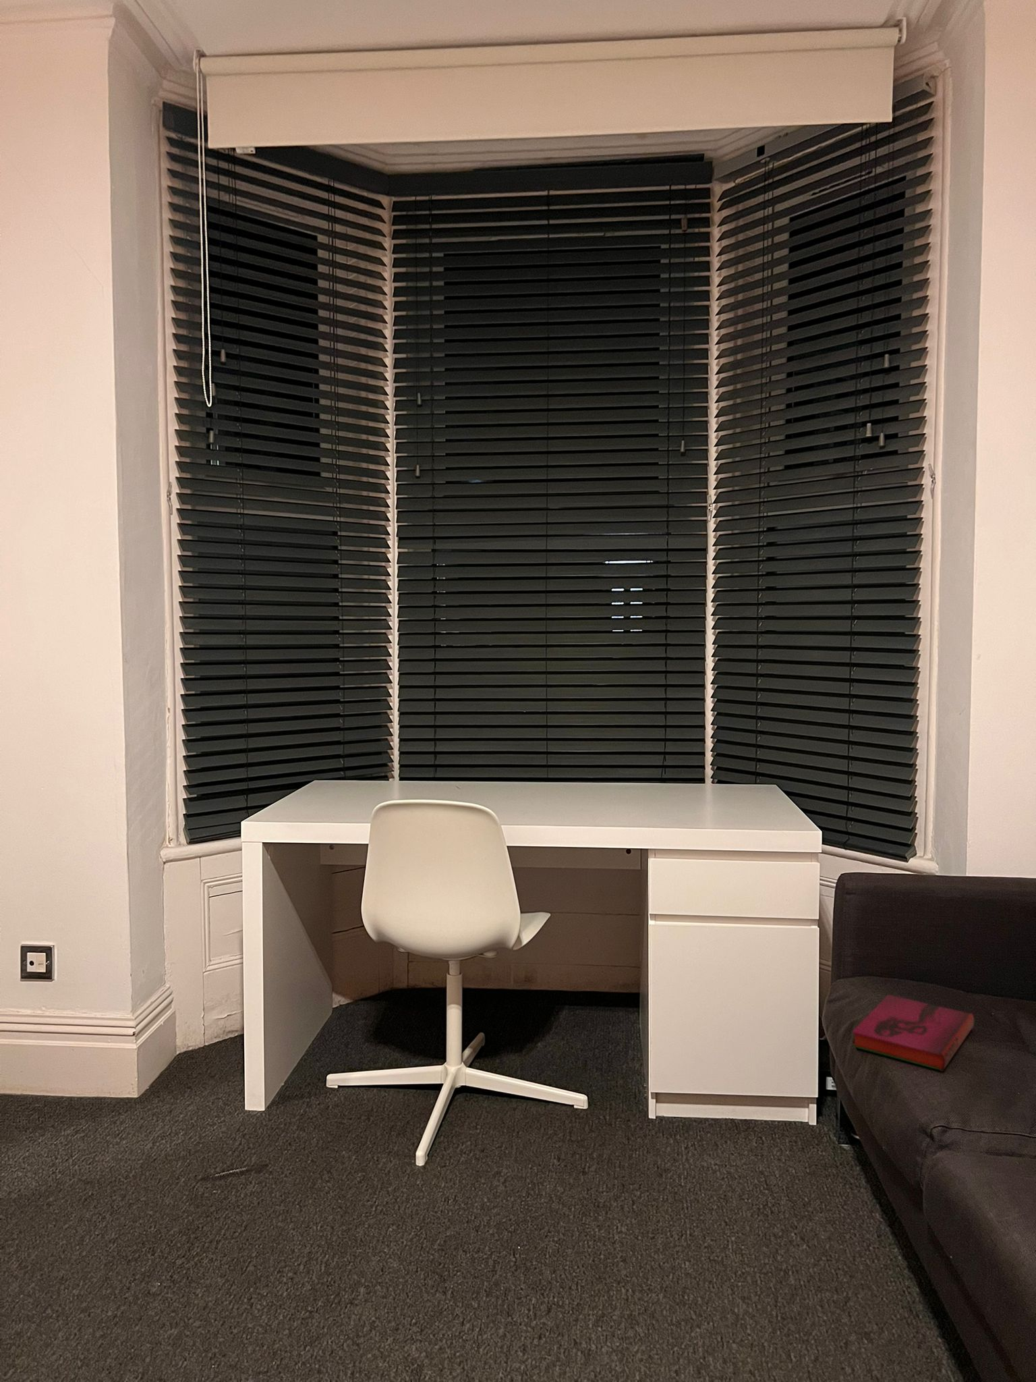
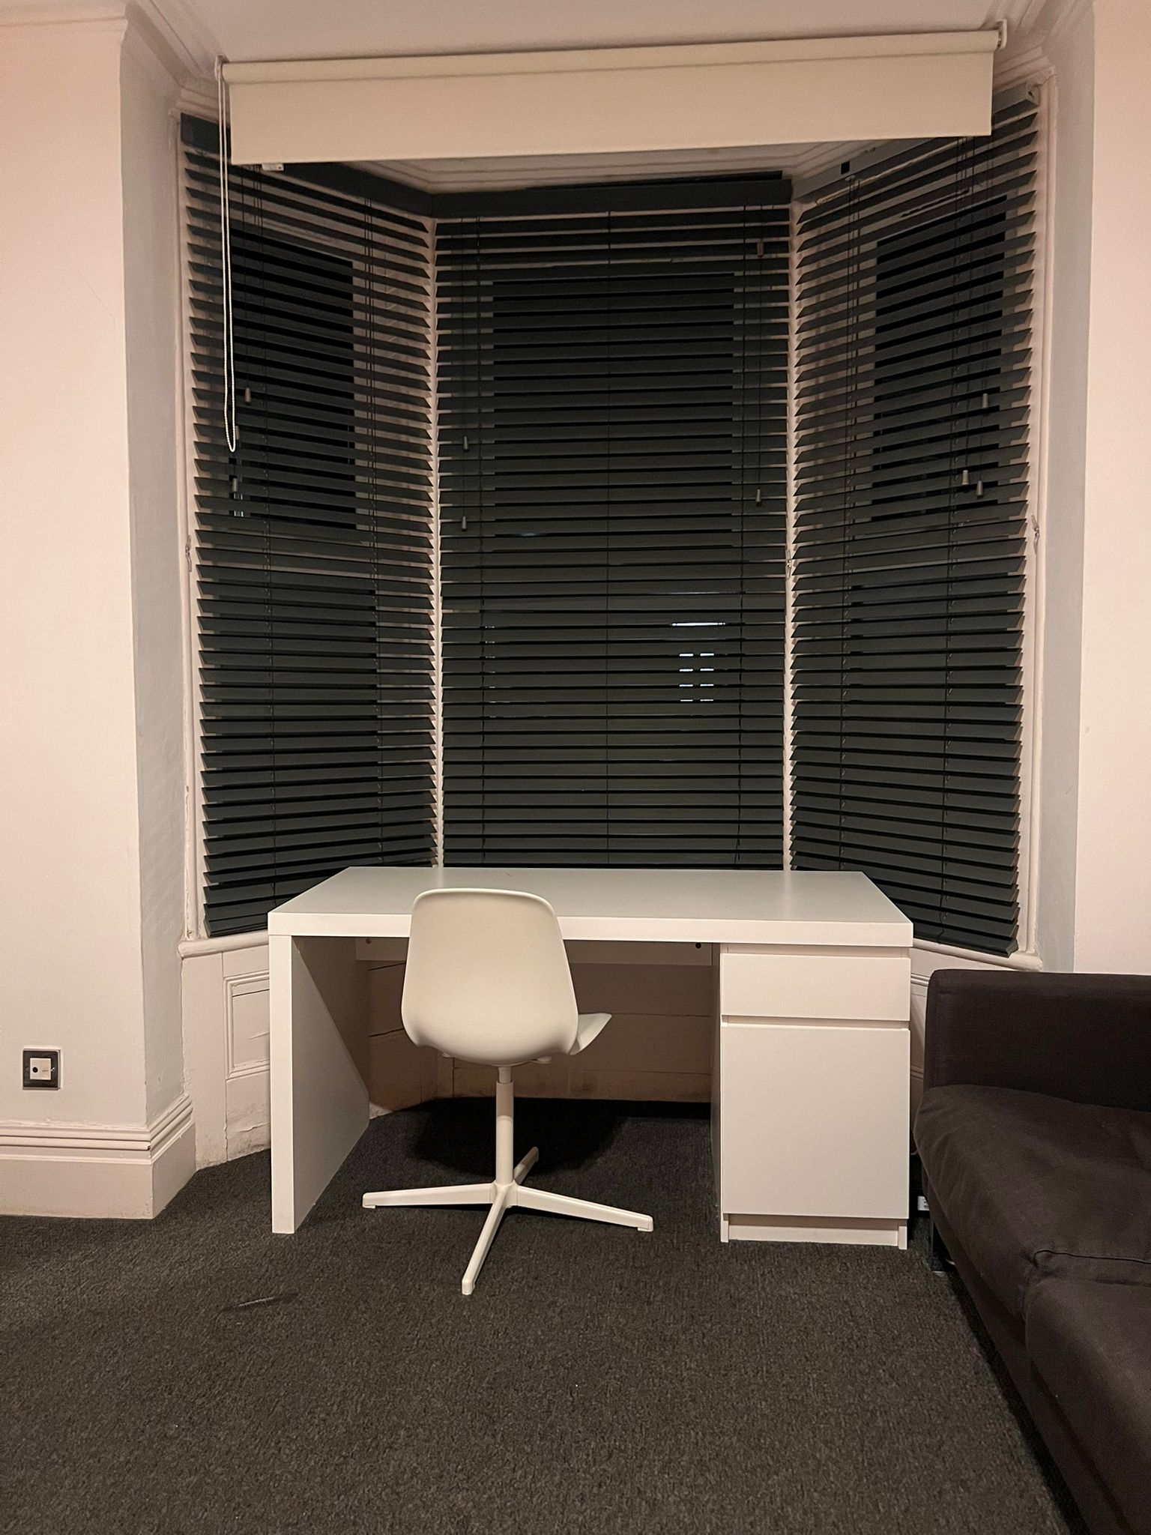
- hardback book (914, 1029)
